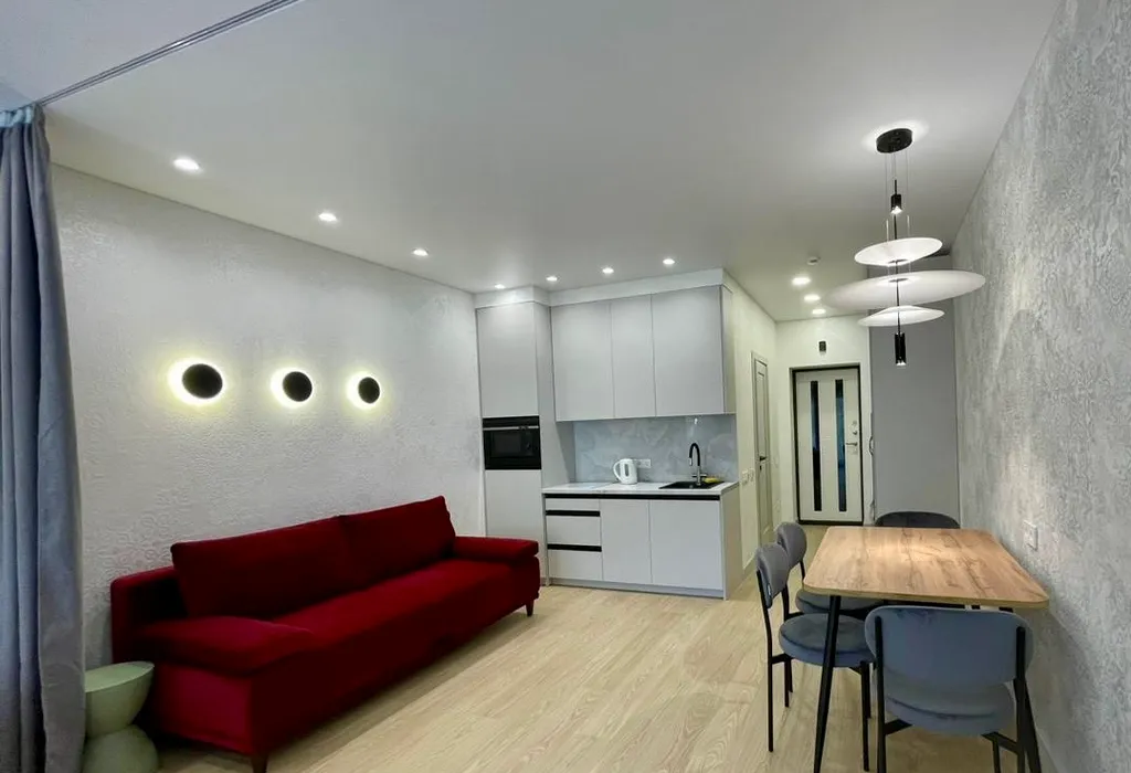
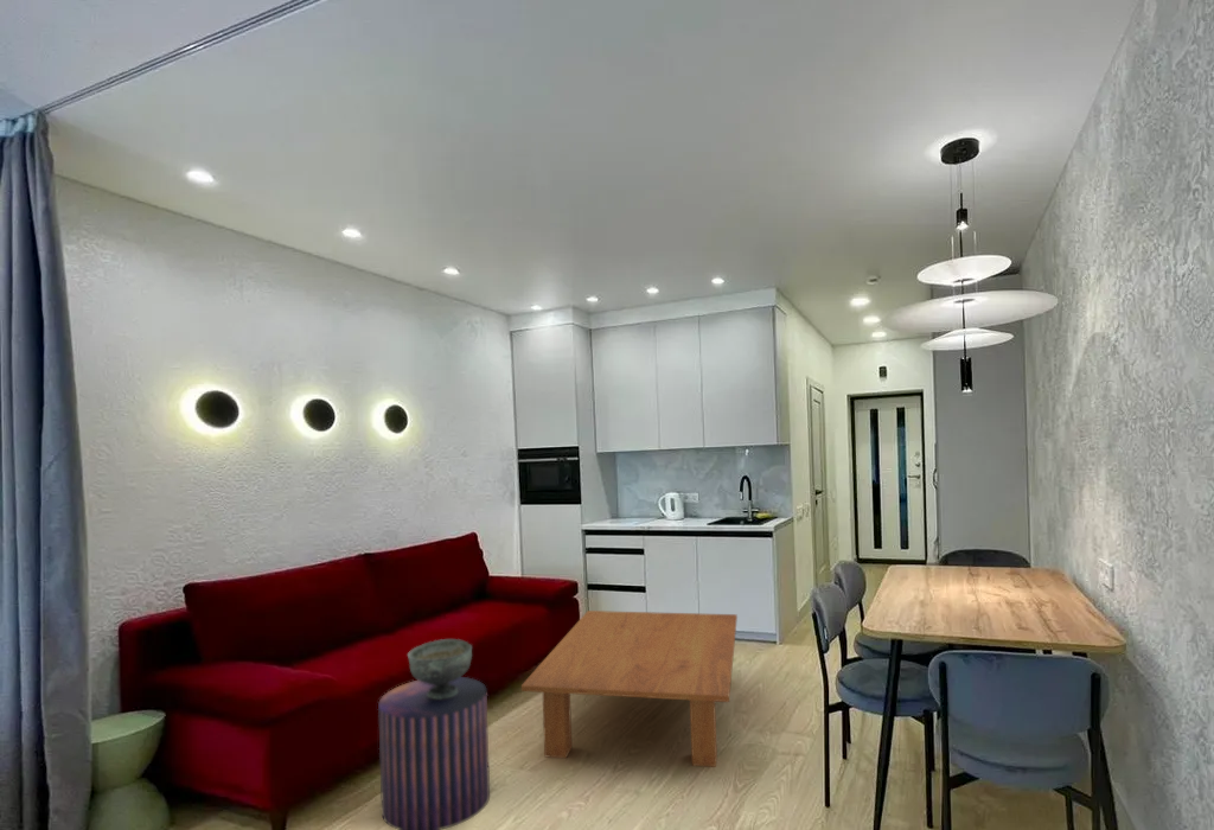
+ decorative bowl (441, 670)
+ pouf (435, 748)
+ coffee table (645, 678)
